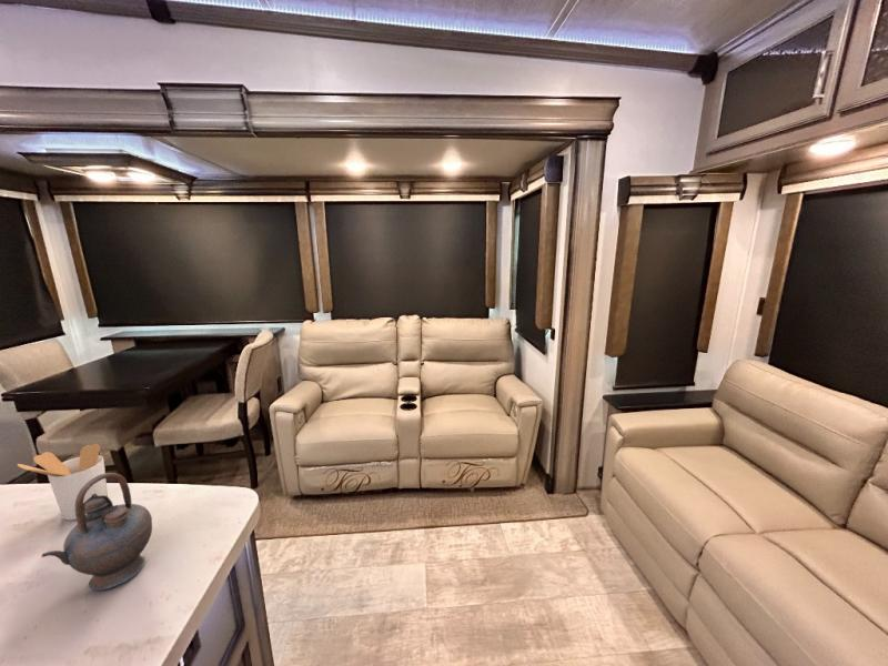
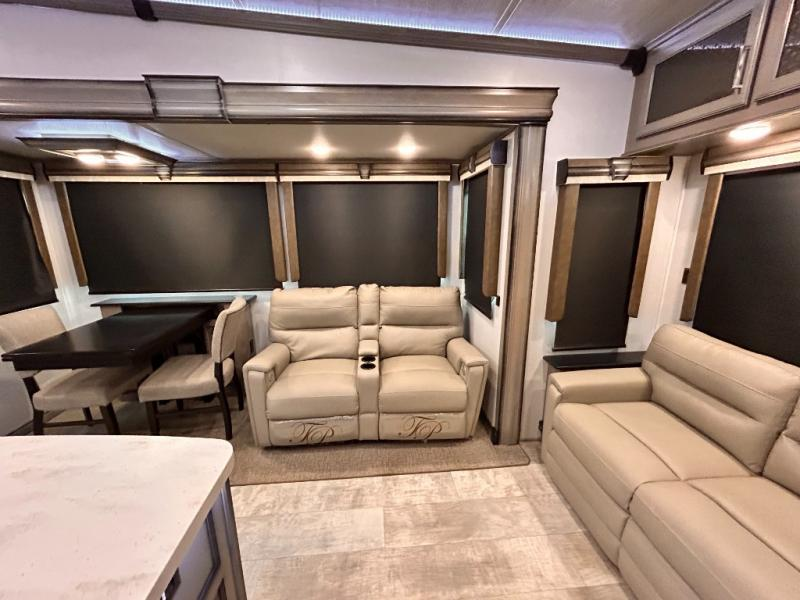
- teapot (99, 531)
- utensil holder (67, 482)
